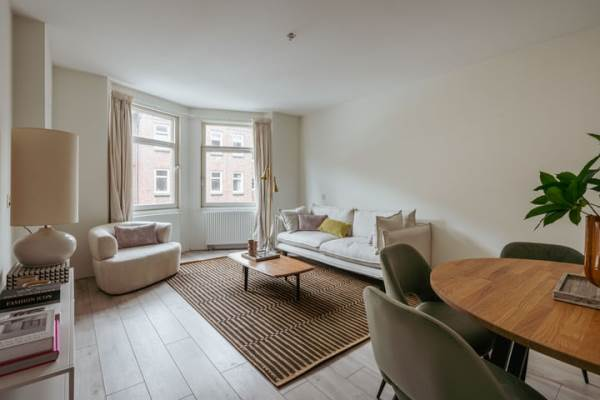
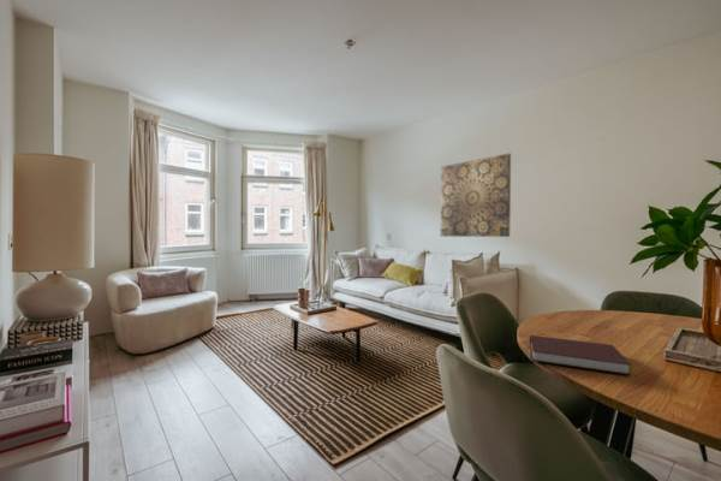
+ wall art (472, 198)
+ notebook (573, 352)
